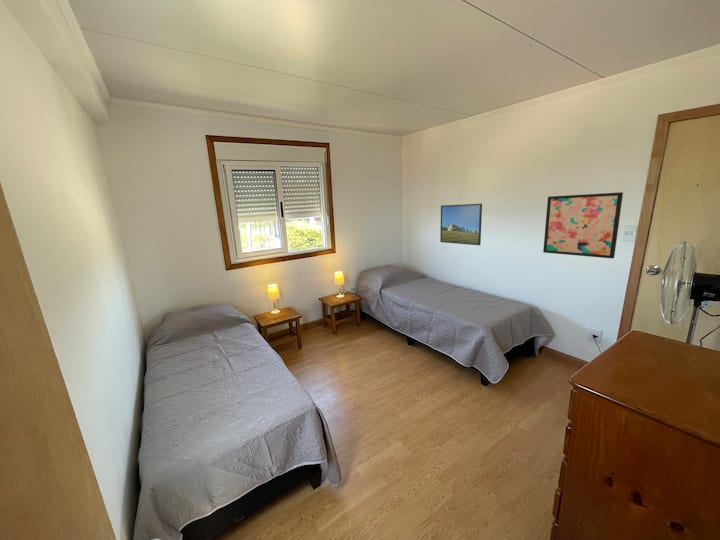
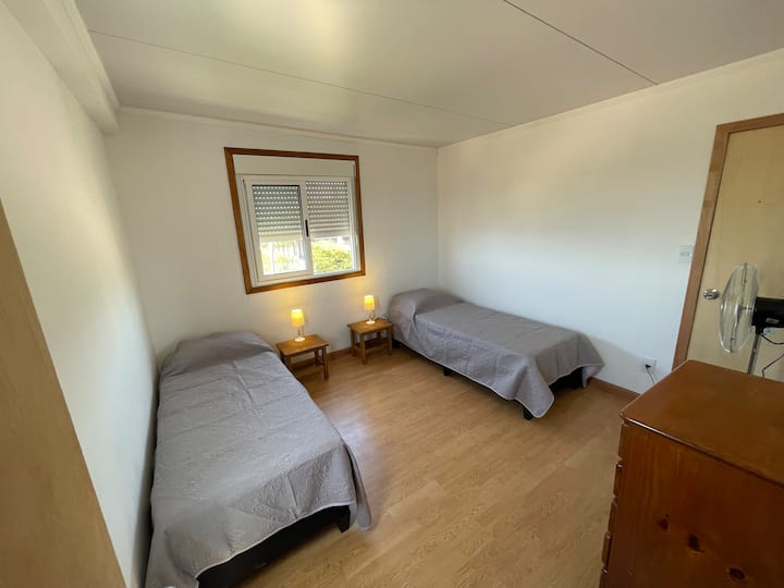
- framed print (459, 224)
- wall art (579, 225)
